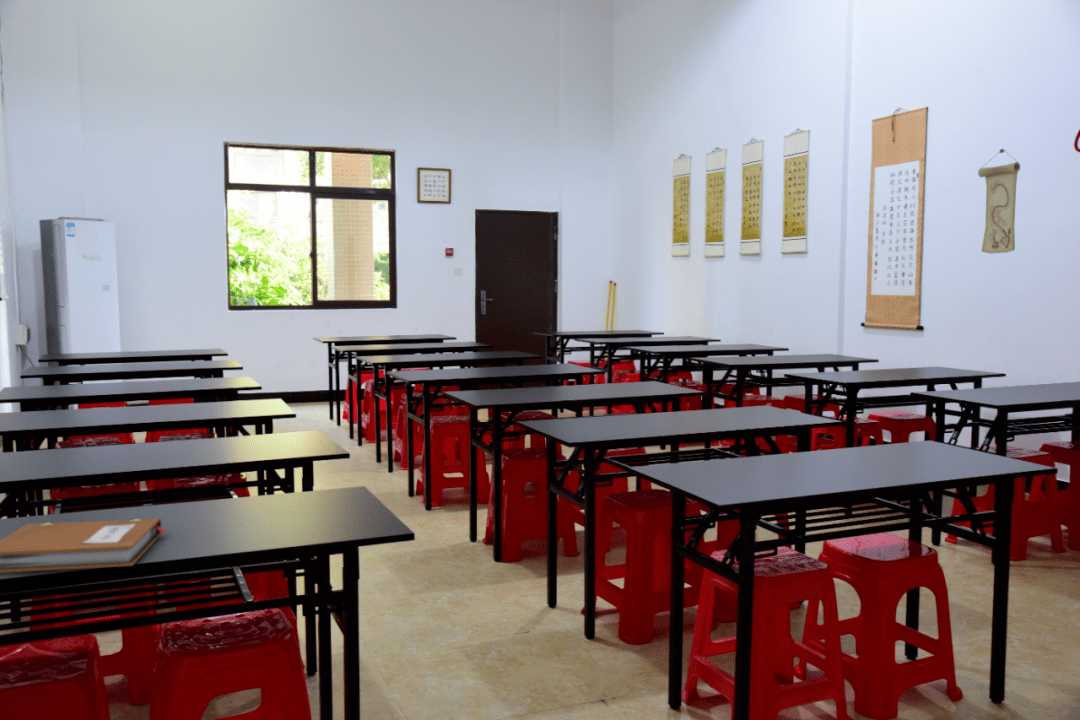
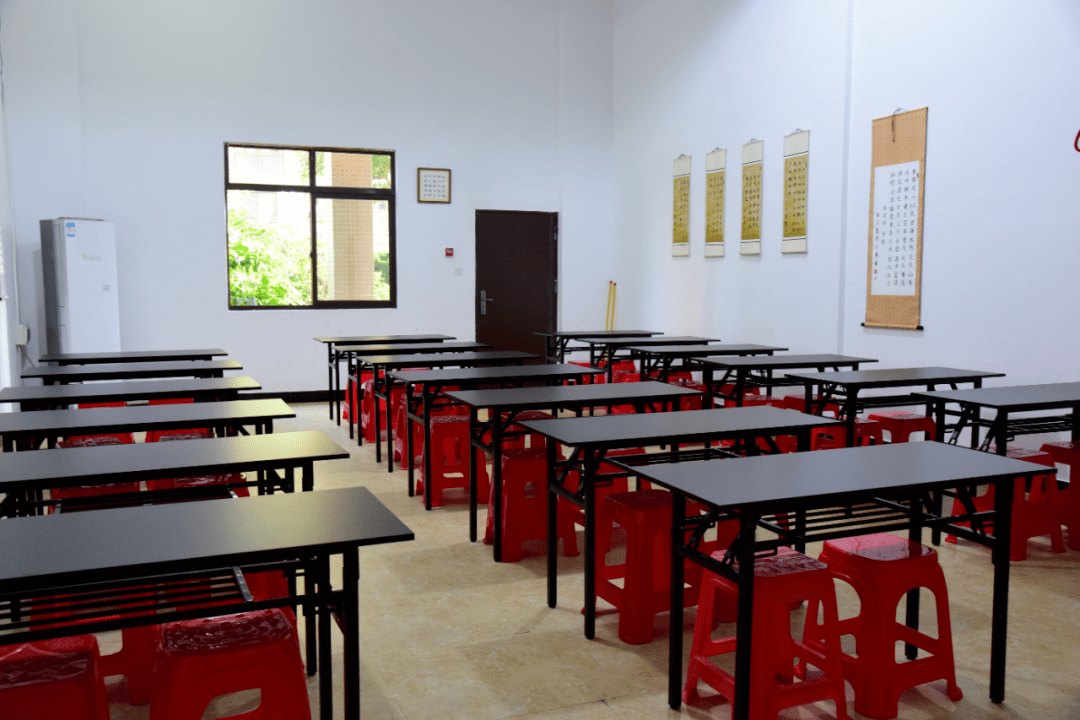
- notebook (82, 542)
- wall scroll (997, 200)
